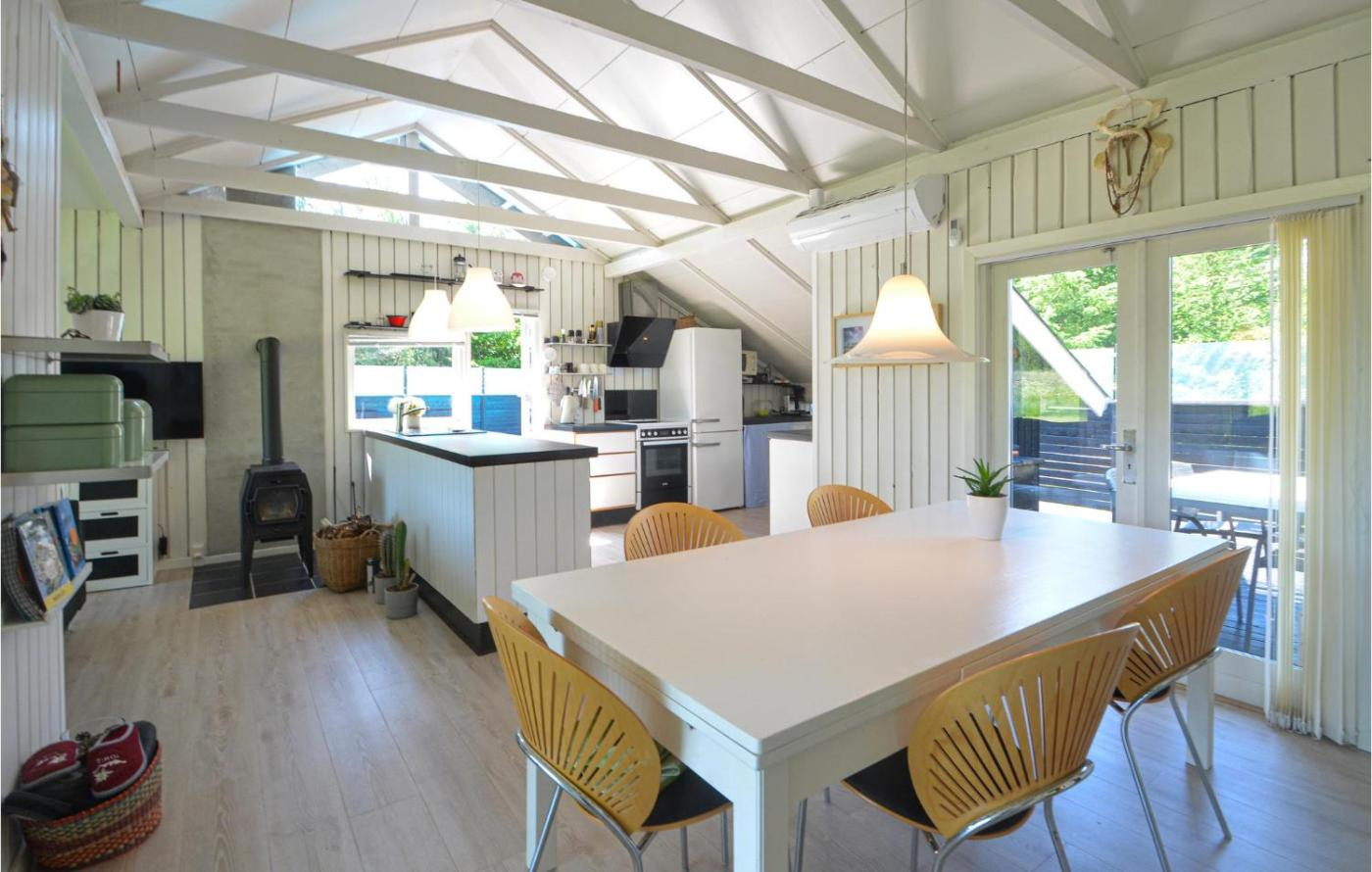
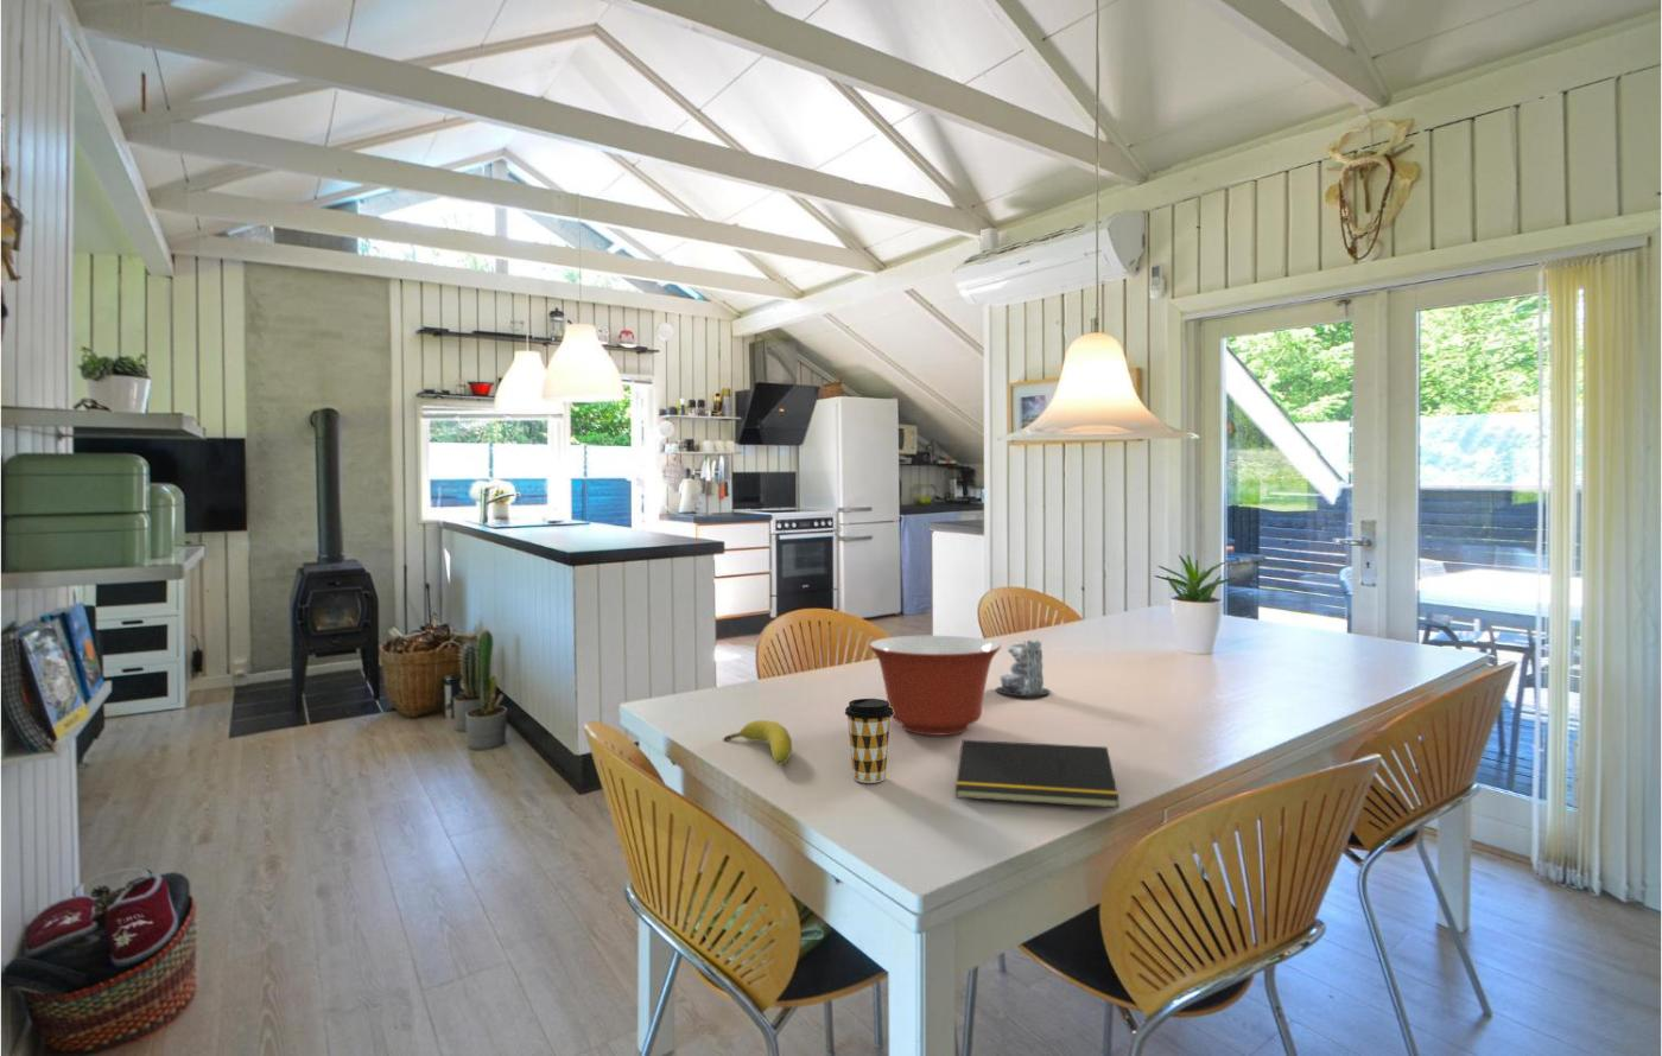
+ mixing bowl (934, 684)
+ candle (1022, 664)
+ fruit (766, 736)
+ notepad (1035, 771)
+ coffee cup (869, 739)
